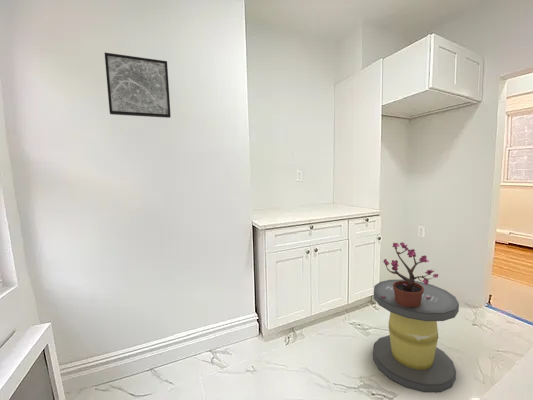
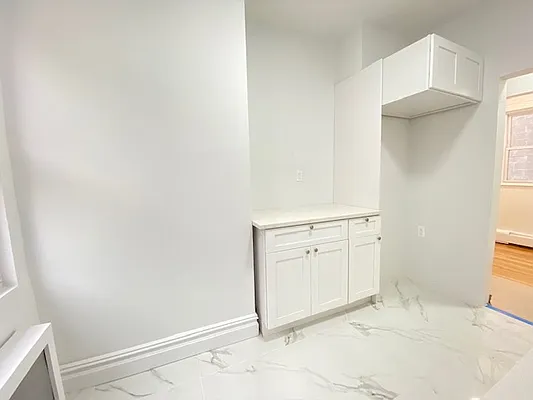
- wall art (139, 87)
- potted plant (410, 270)
- stool (412, 329)
